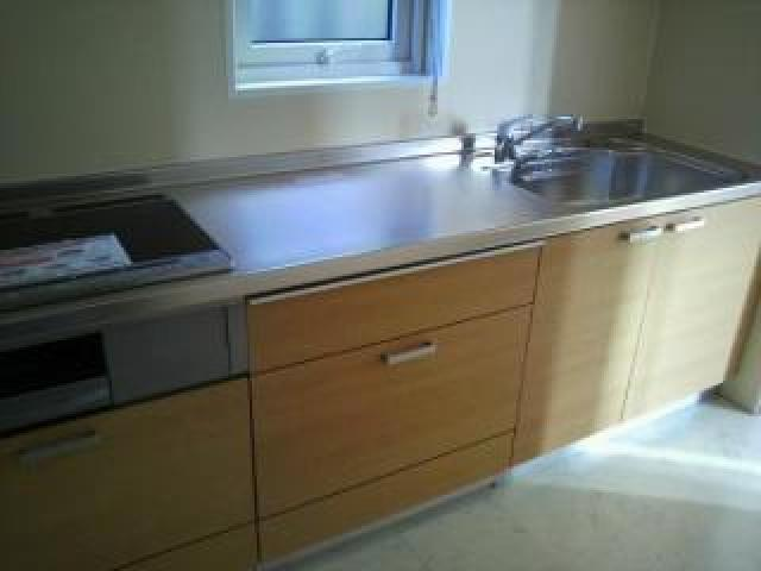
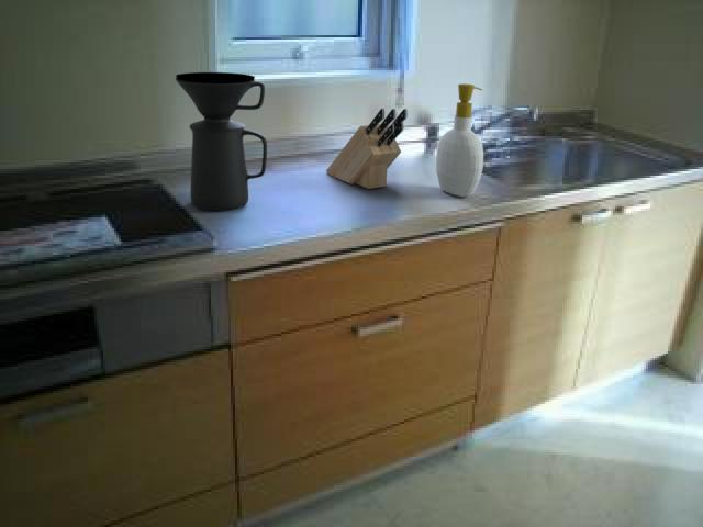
+ coffee maker (217, 142)
+ knife block (367, 143)
+ soap bottle (462, 139)
